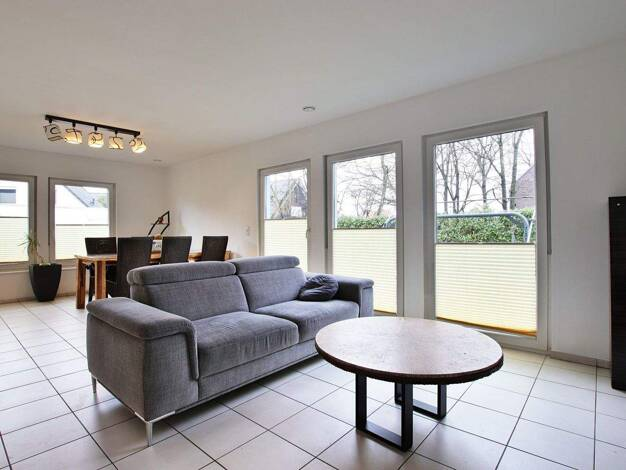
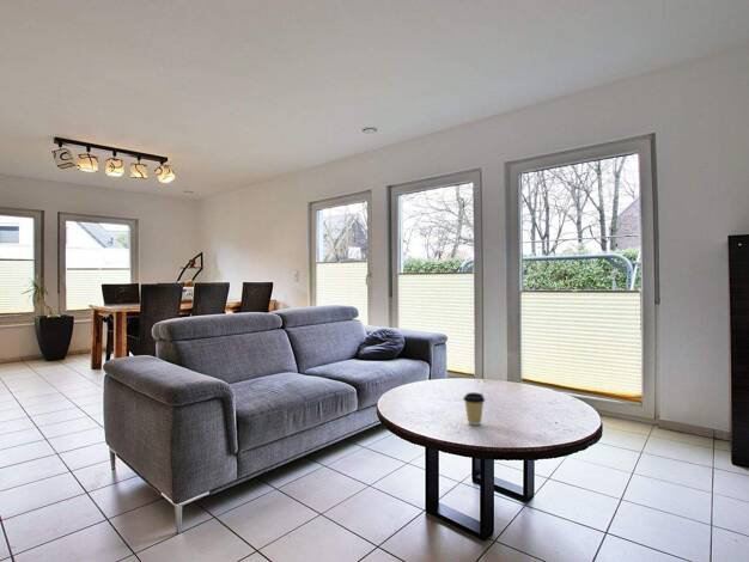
+ coffee cup (474, 409)
